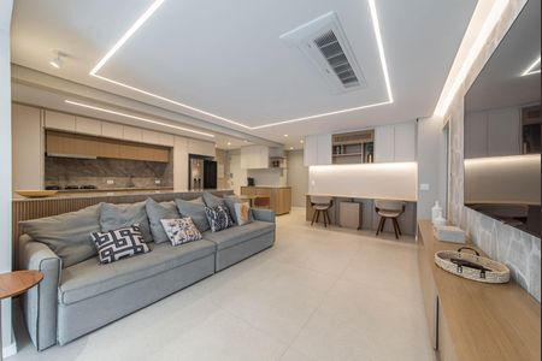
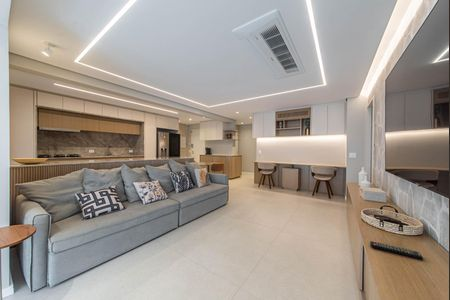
+ remote control (394, 249)
